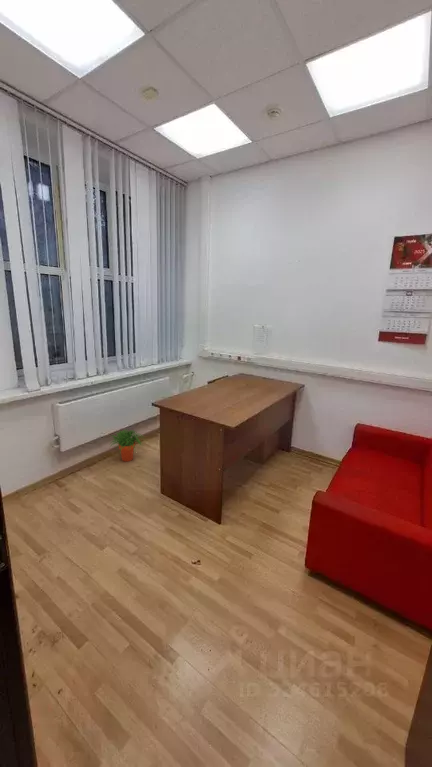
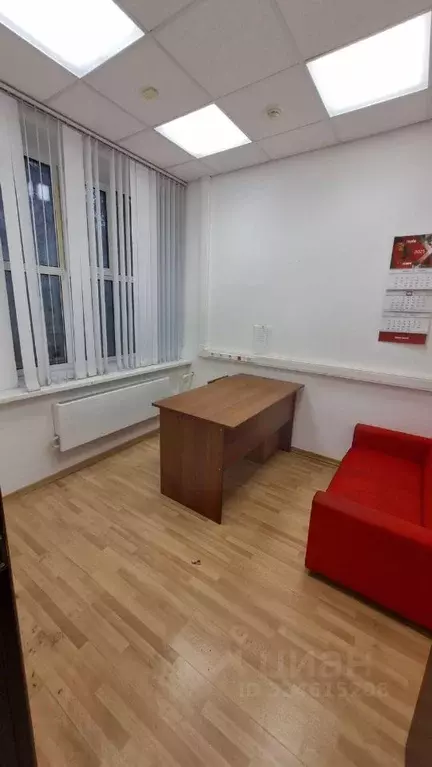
- potted plant (127, 445)
